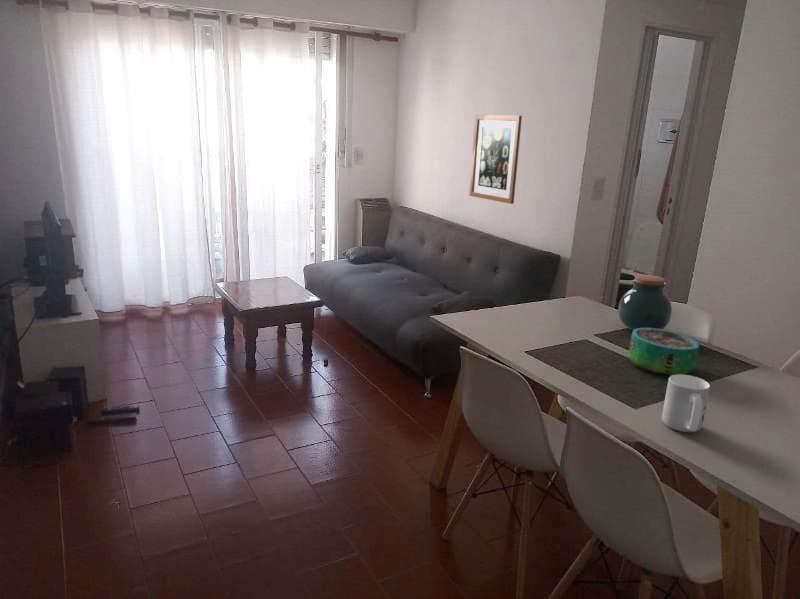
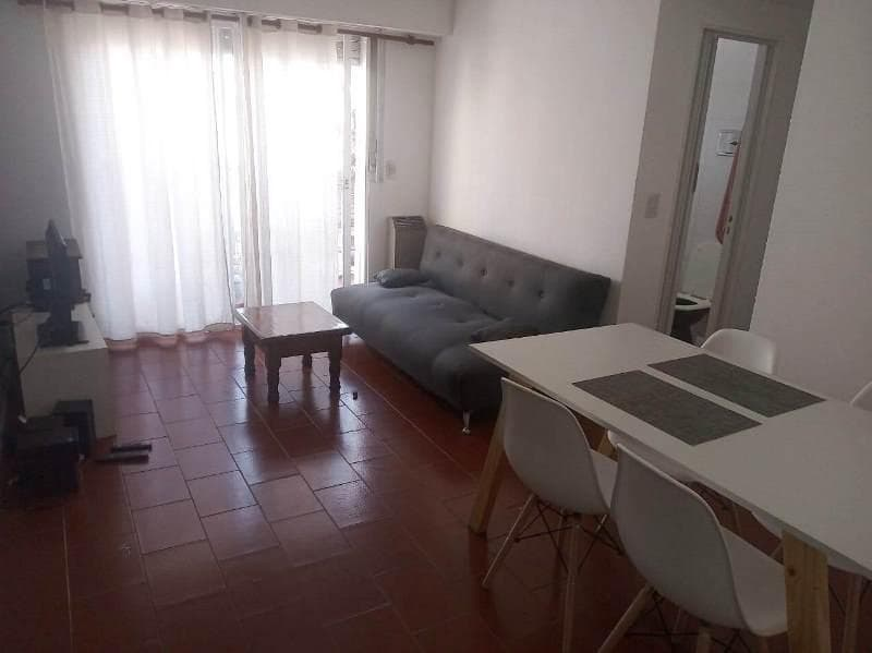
- decorative bowl (662, 351)
- jar (645, 304)
- mug (688, 405)
- wall art (494, 158)
